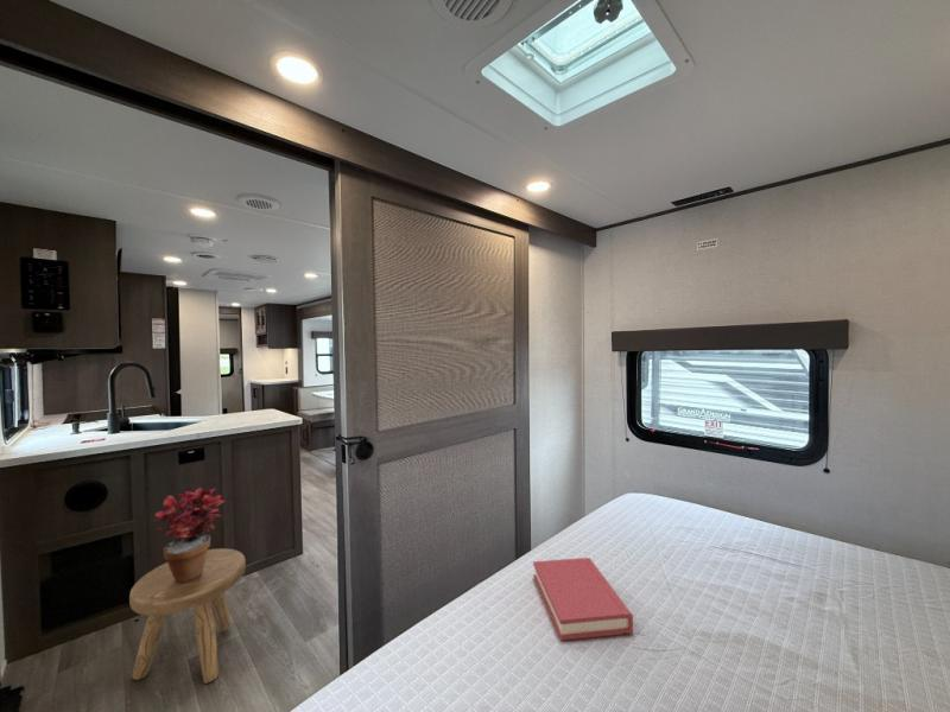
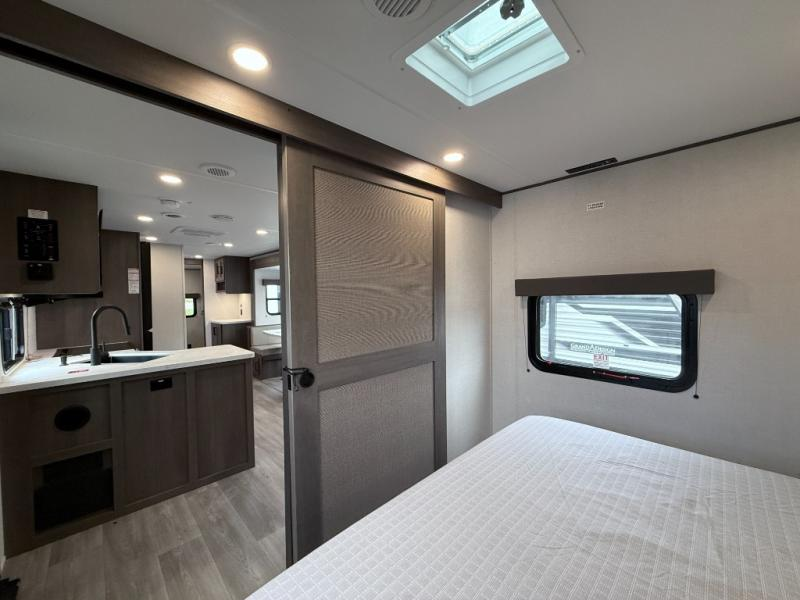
- hardback book (577, 593)
- potted plant (189, 532)
- stool (195, 616)
